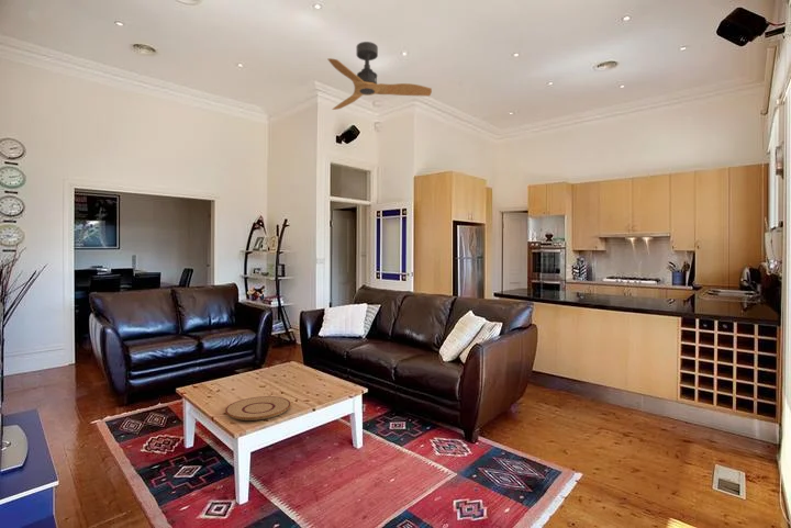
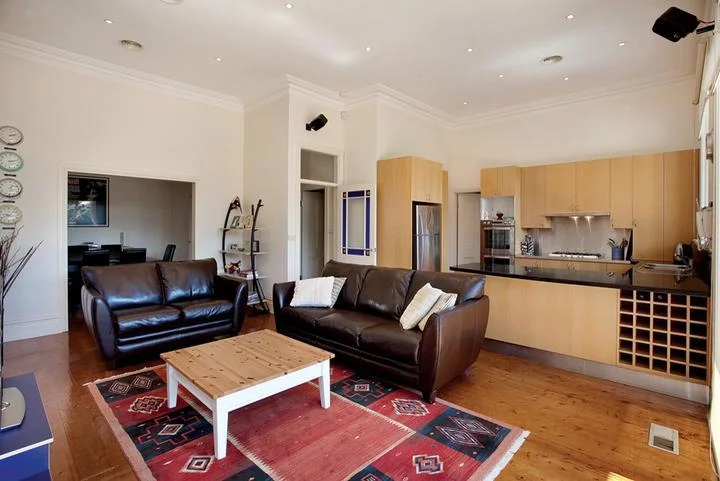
- plate (258, 407)
- ceiling fan (375, 72)
